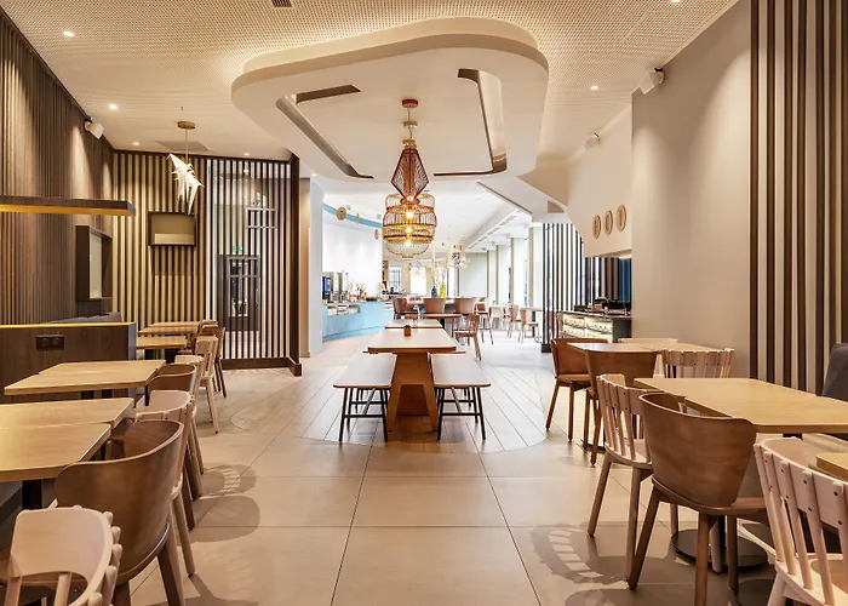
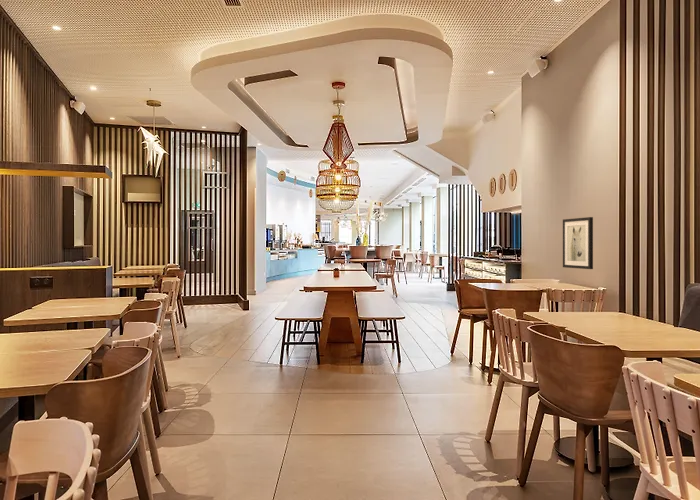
+ wall art (577, 243)
